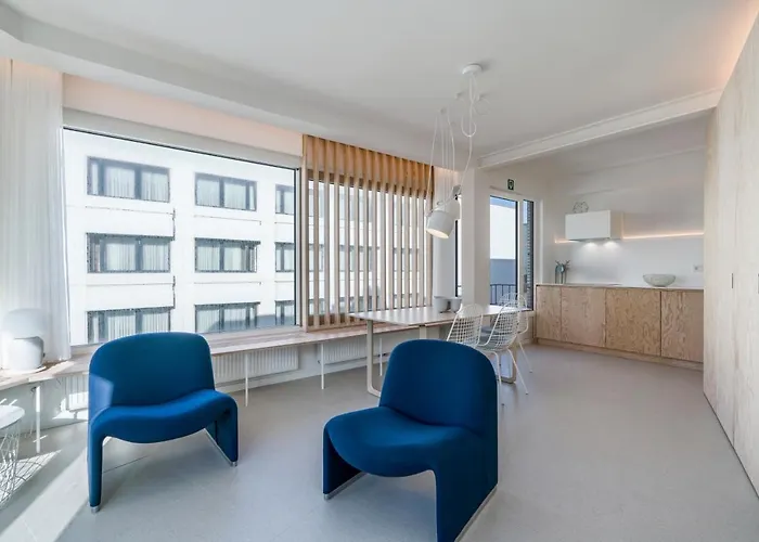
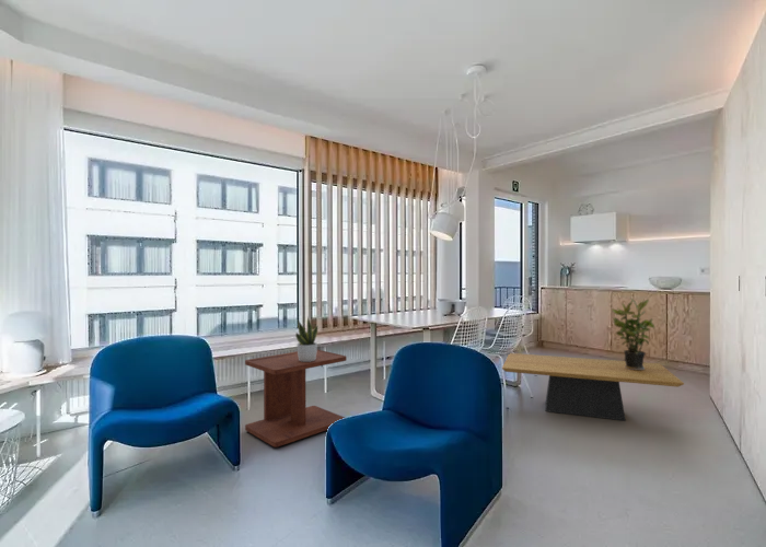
+ side table (297, 393)
+ potted plant (307, 336)
+ coffee table (582, 387)
+ potted plant (630, 333)
